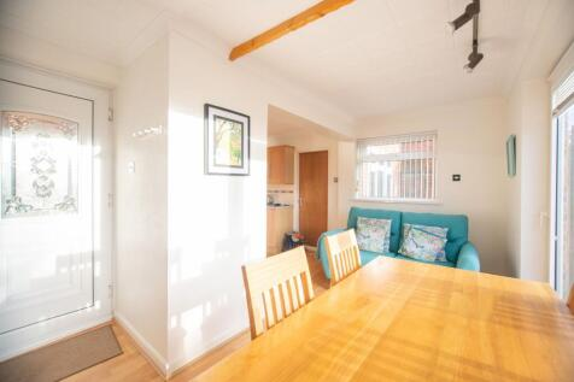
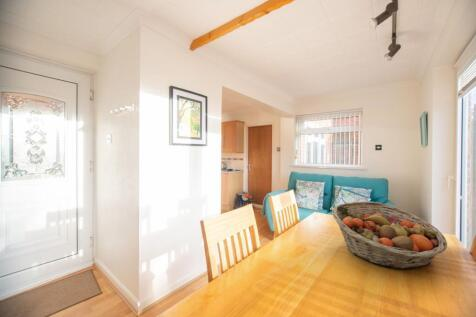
+ fruit basket (383, 230)
